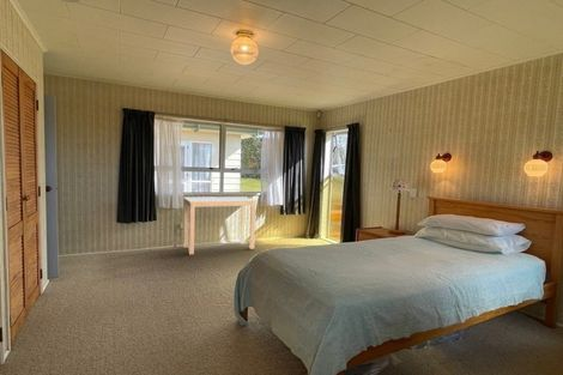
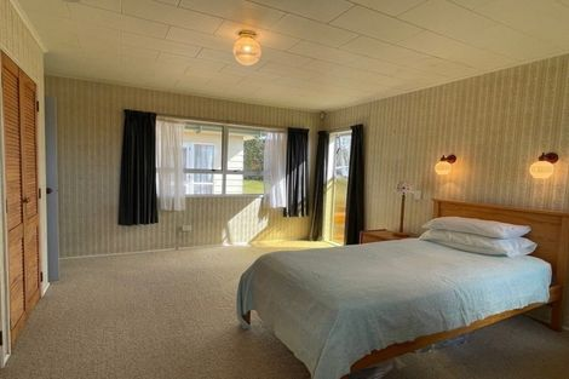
- desk (219, 205)
